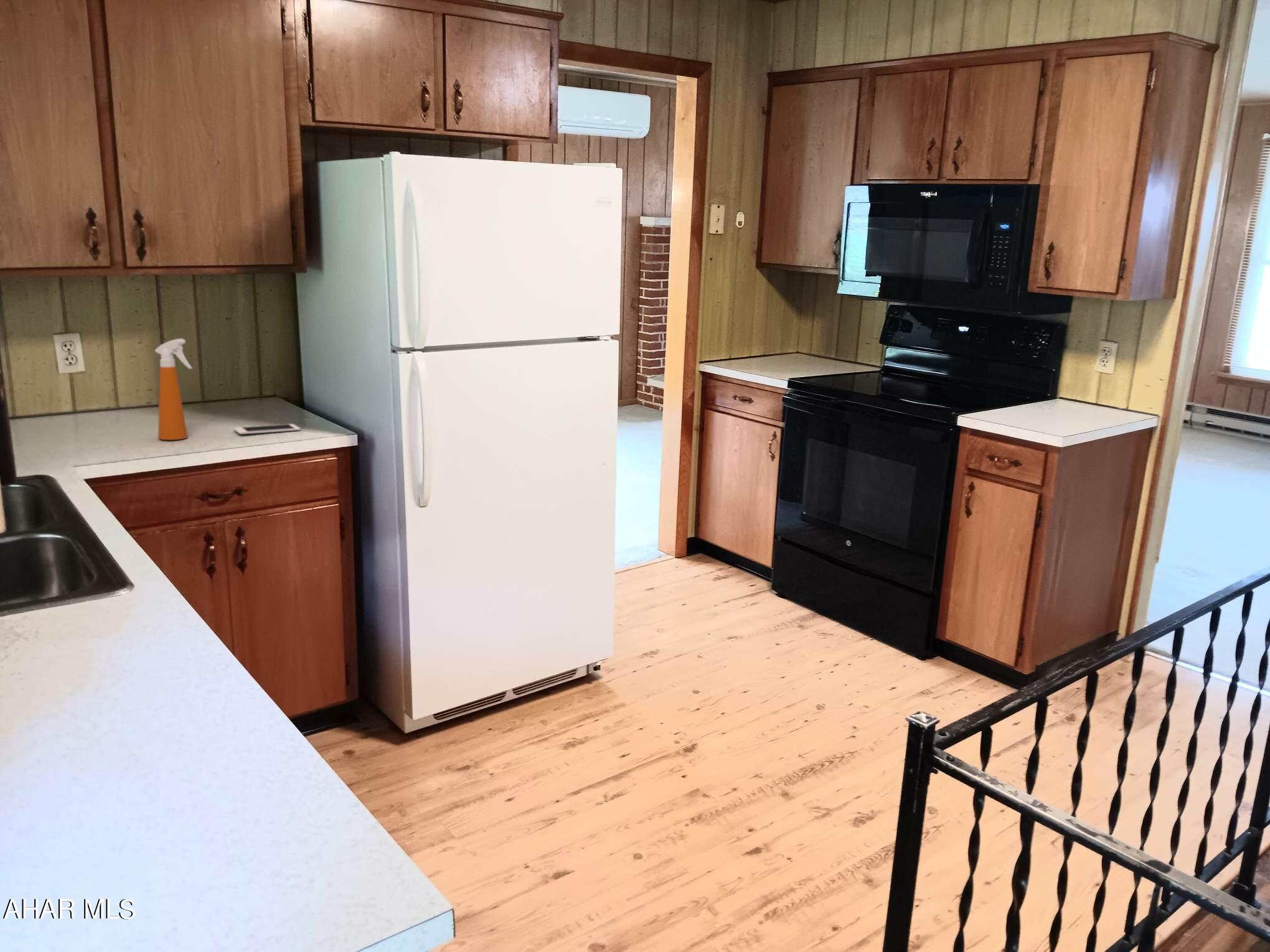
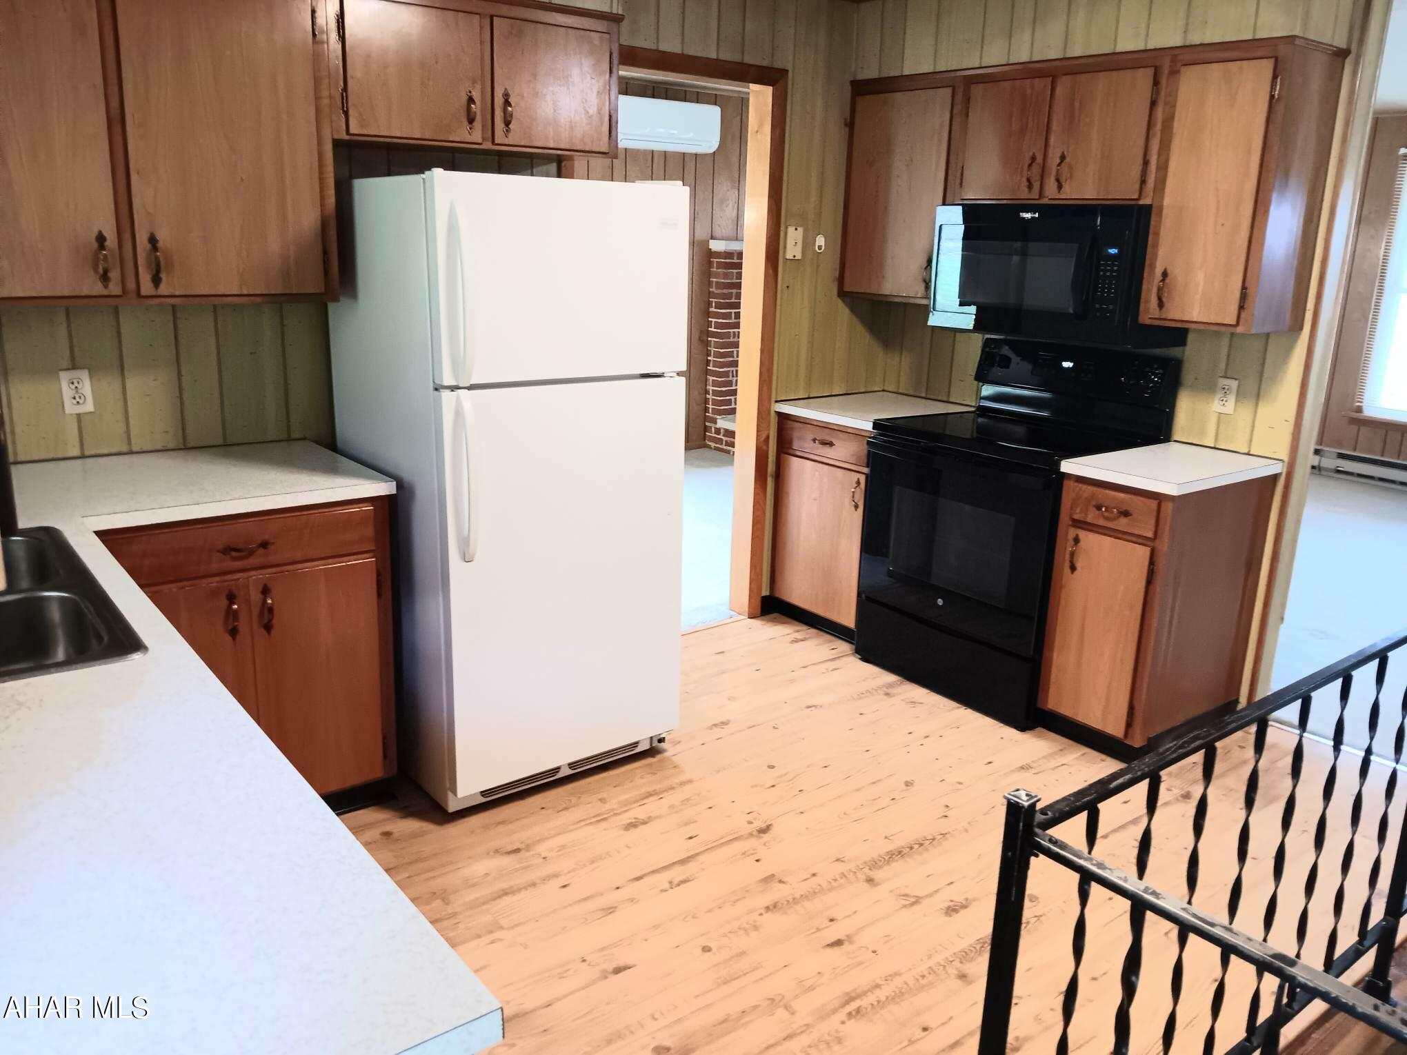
- spray bottle (175, 388)
- cell phone (267, 429)
